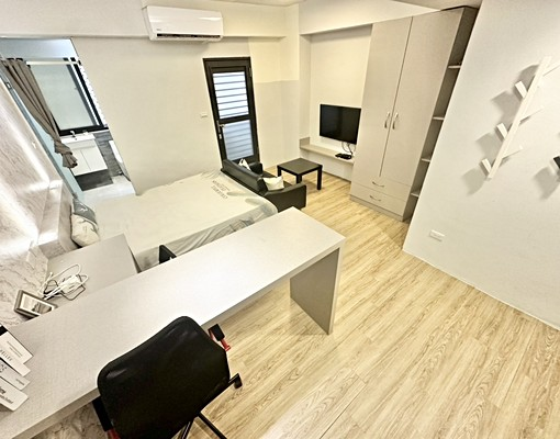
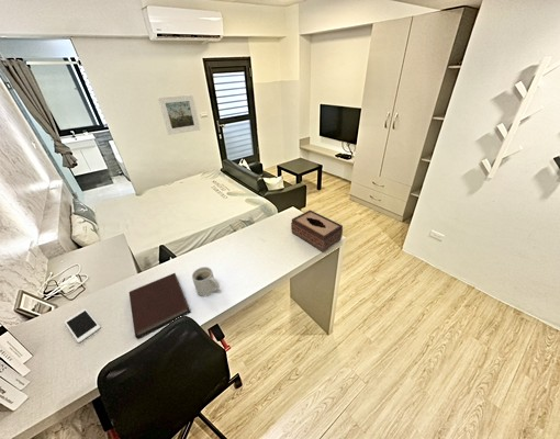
+ tissue box (315, 229)
+ mug (205, 282)
+ cell phone (81, 324)
+ notebook (158, 302)
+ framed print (180, 114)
